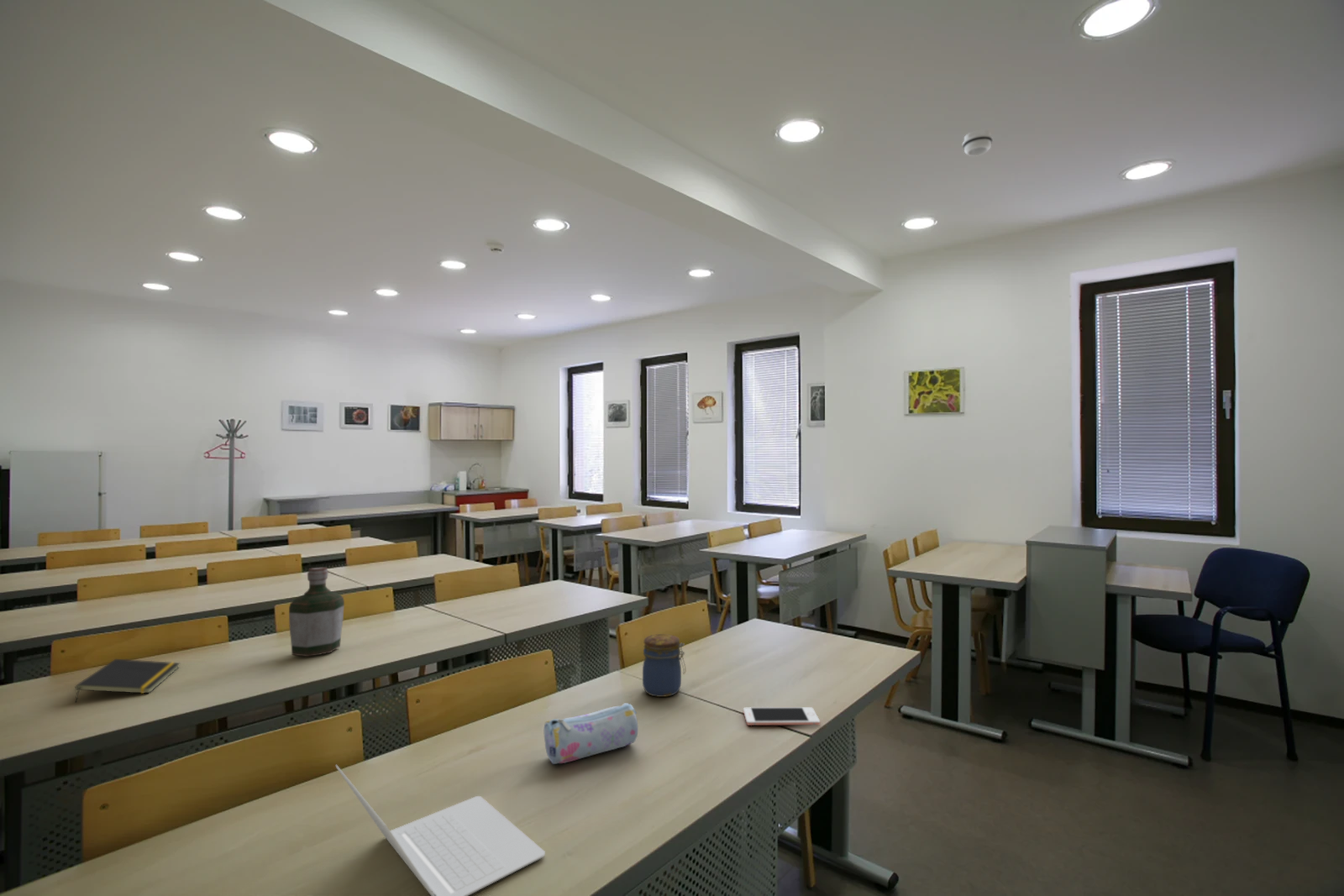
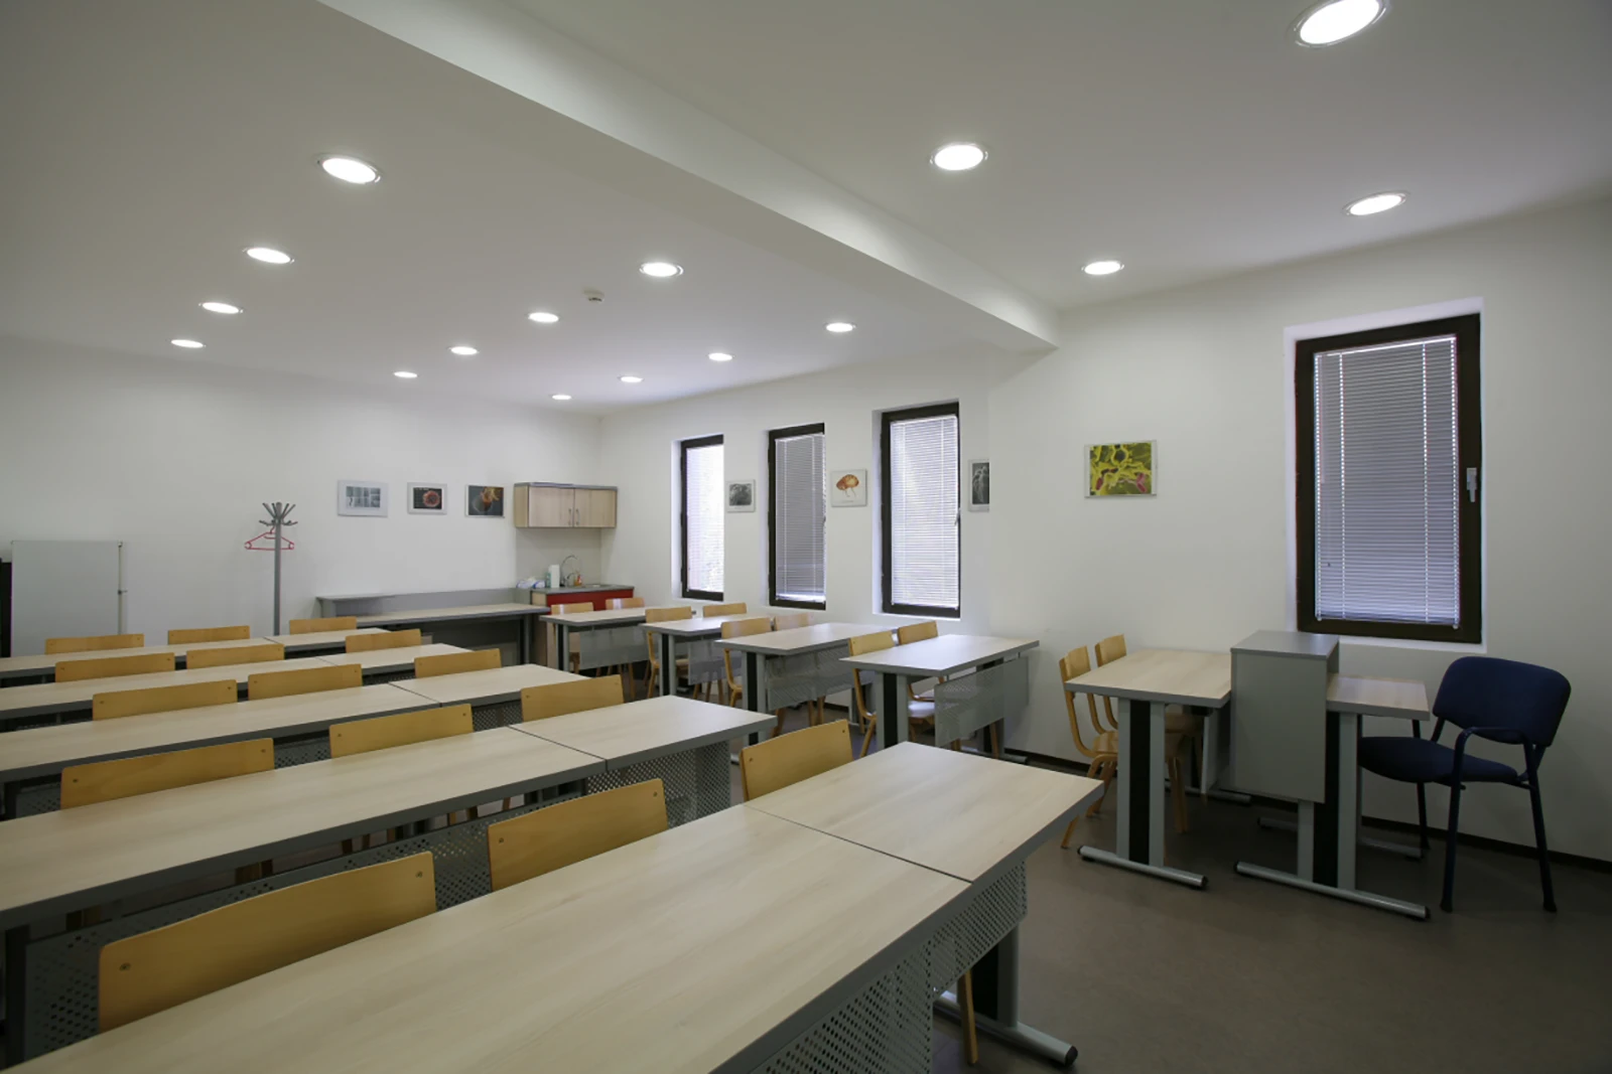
- bottle (317, 610)
- notepad (131, 675)
- pencil case (591, 731)
- cell phone (780, 715)
- jar (664, 663)
- smoke detector (977, 143)
- laptop (442, 810)
